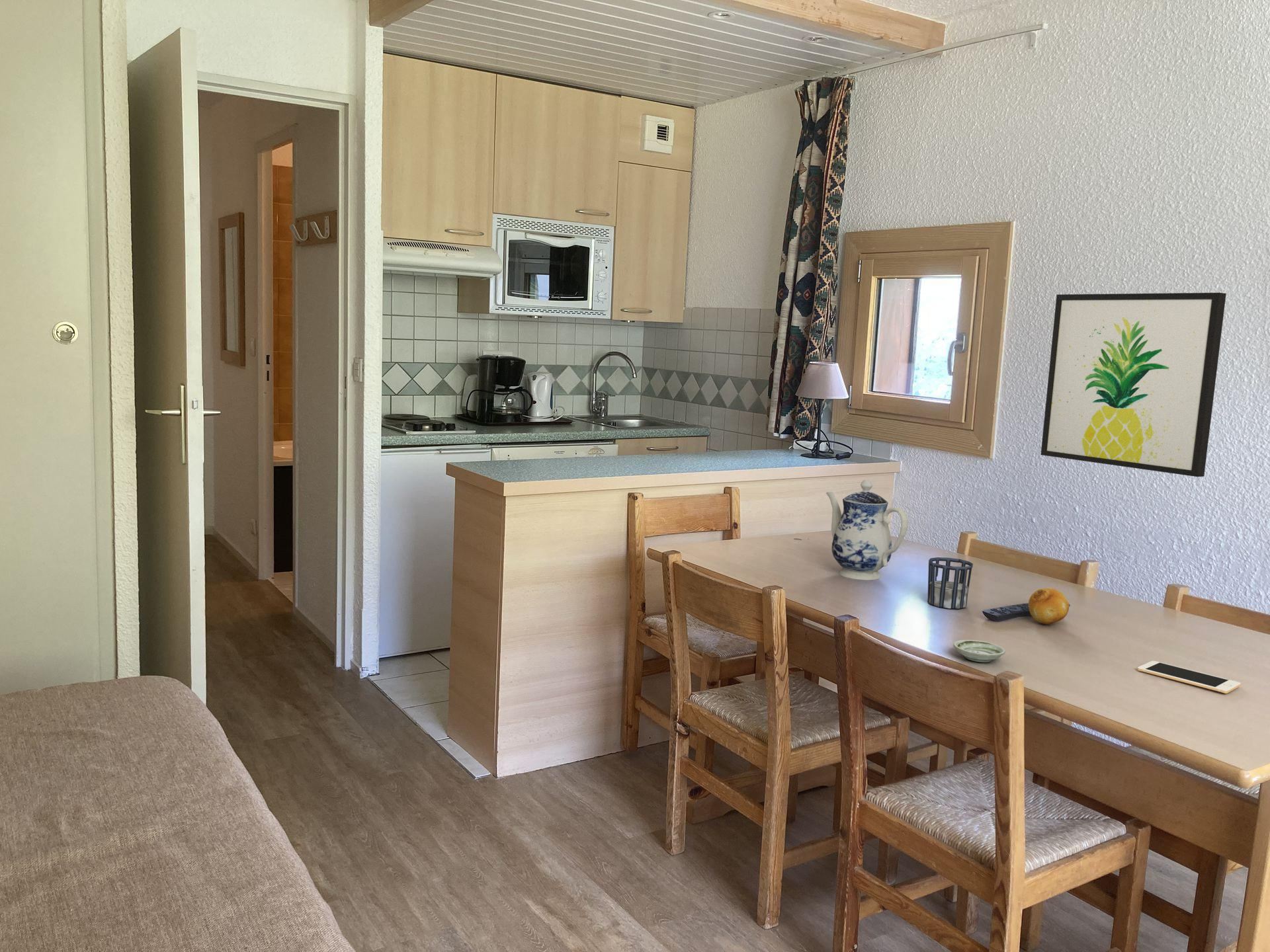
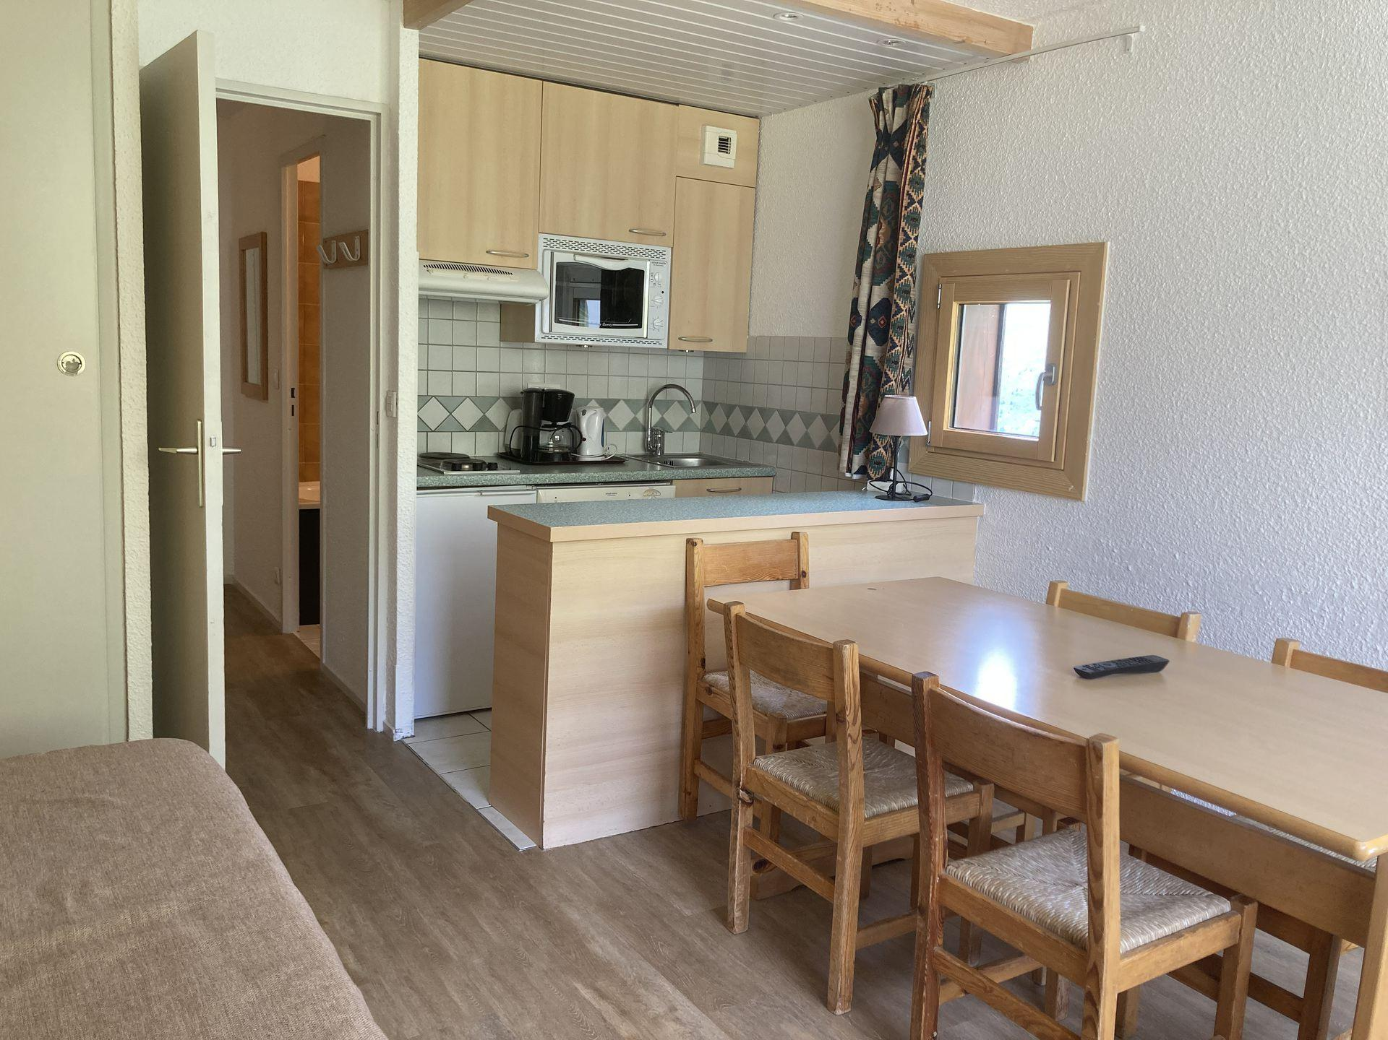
- saucer (978, 652)
- wall art (1126, 380)
- fruit (1048, 606)
- cell phone (1188, 676)
- teapot (863, 528)
- cup (949, 582)
